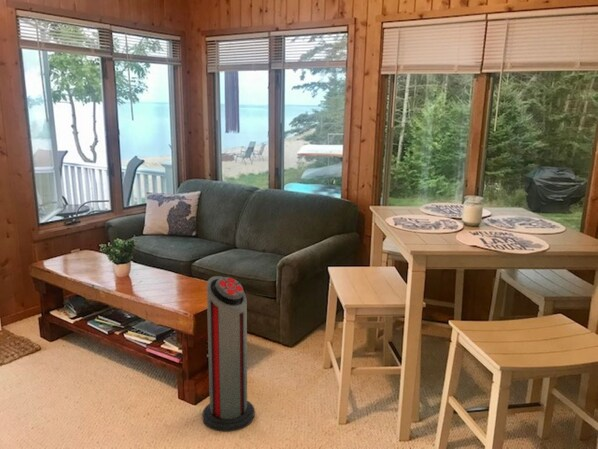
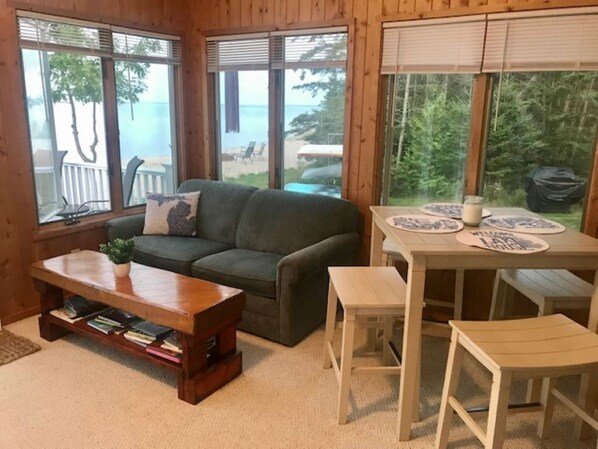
- air purifier (227, 349)
